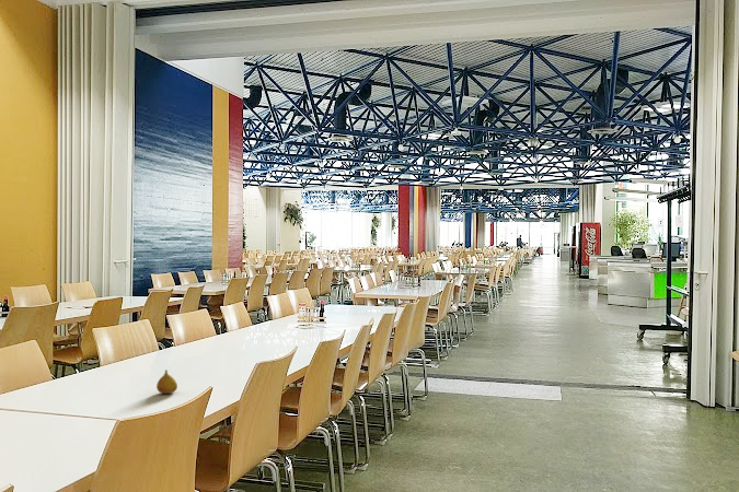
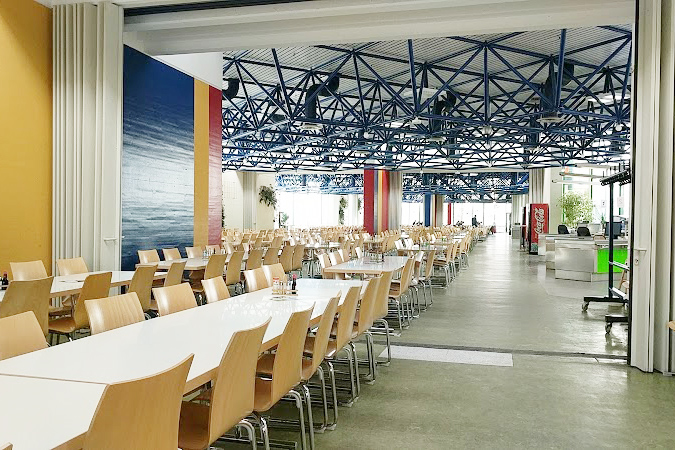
- fruit (166, 380)
